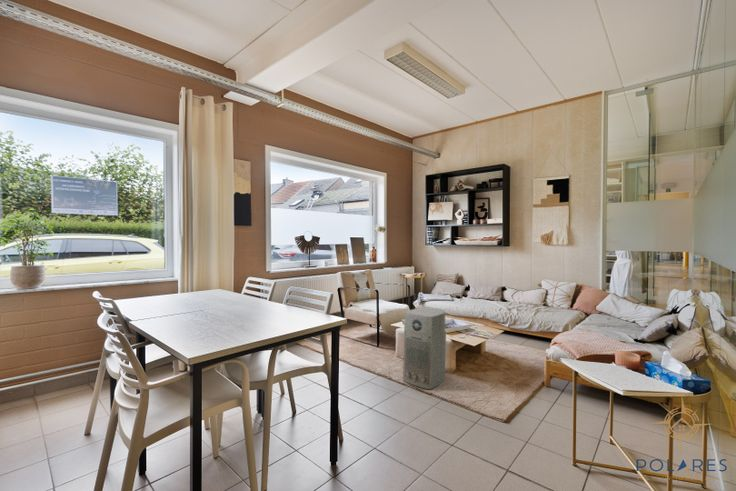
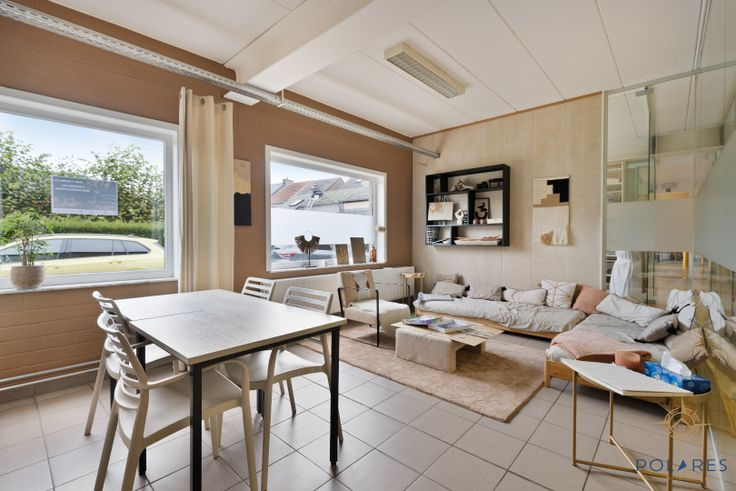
- air purifier (426, 345)
